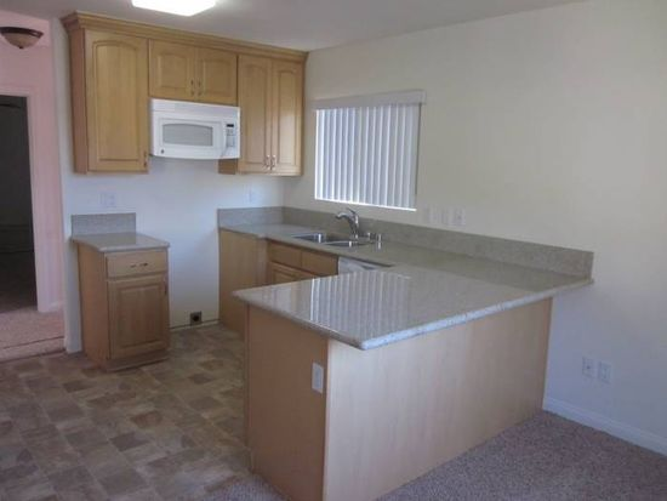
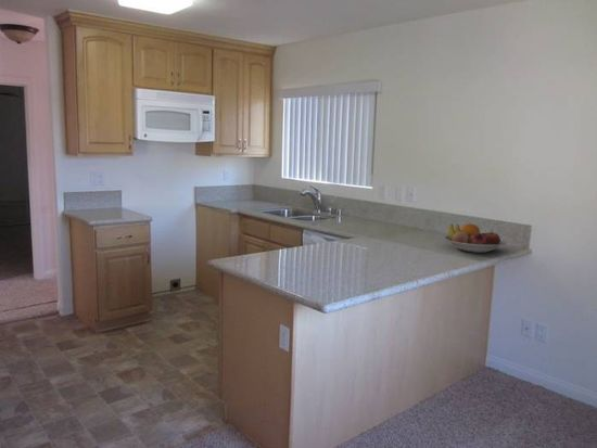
+ fruit bowl (474, 236)
